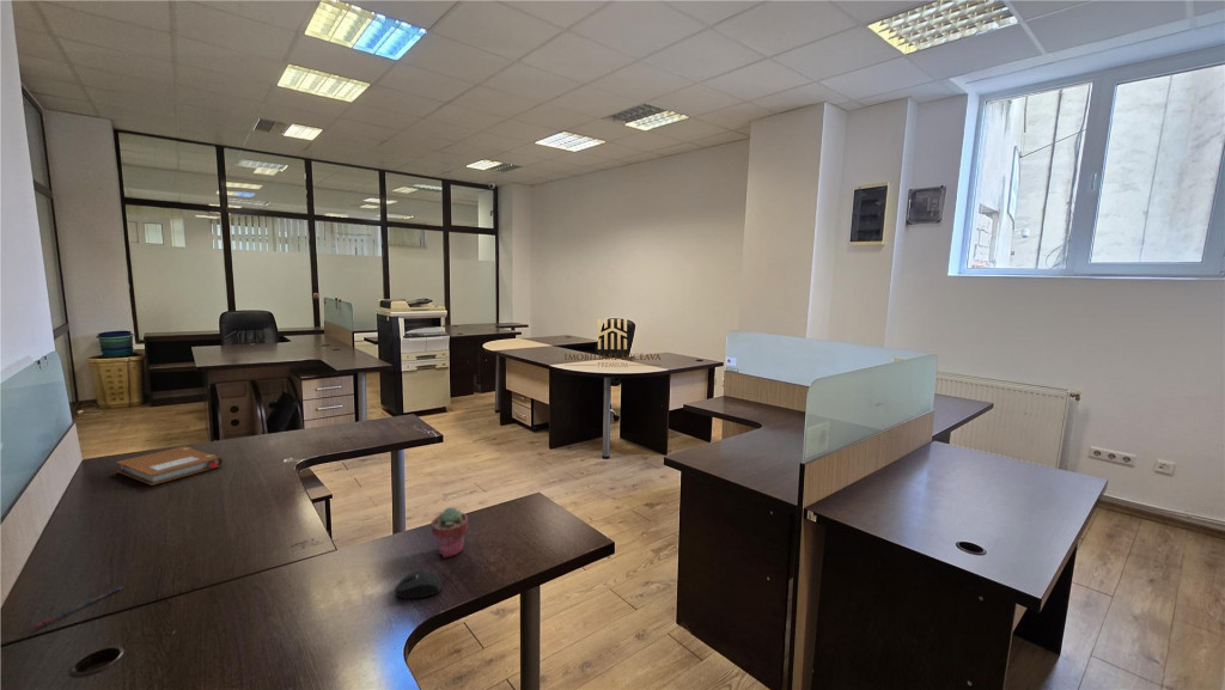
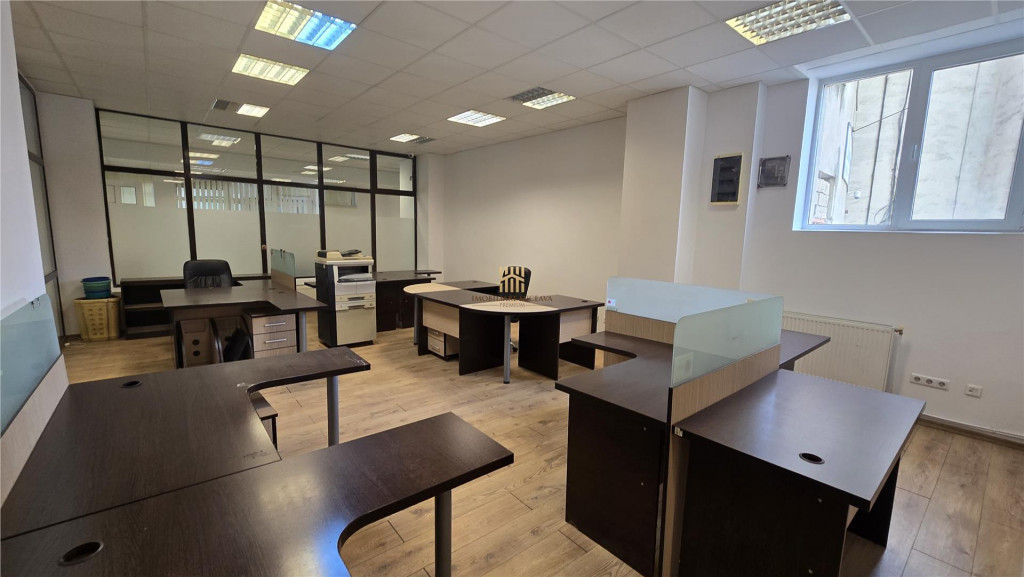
- mouse (419, 584)
- pen (80, 605)
- notebook (171, 464)
- potted succulent (450, 529)
